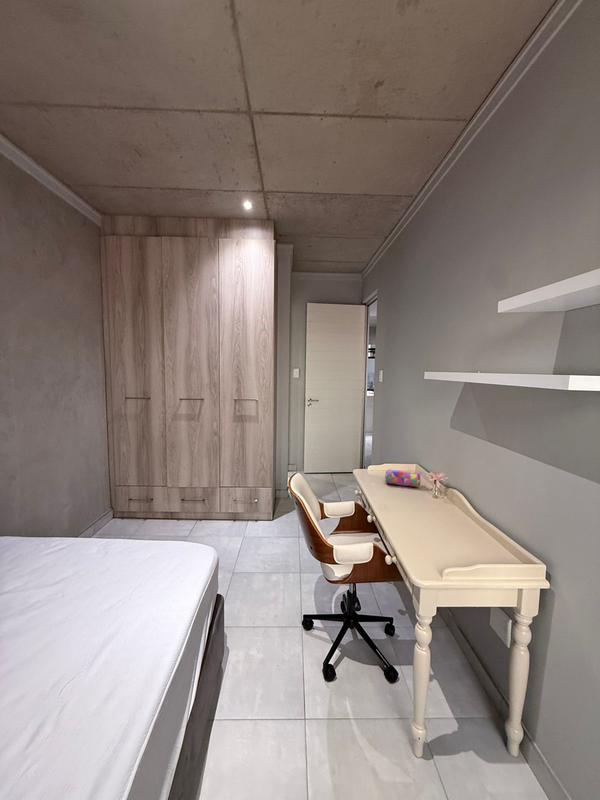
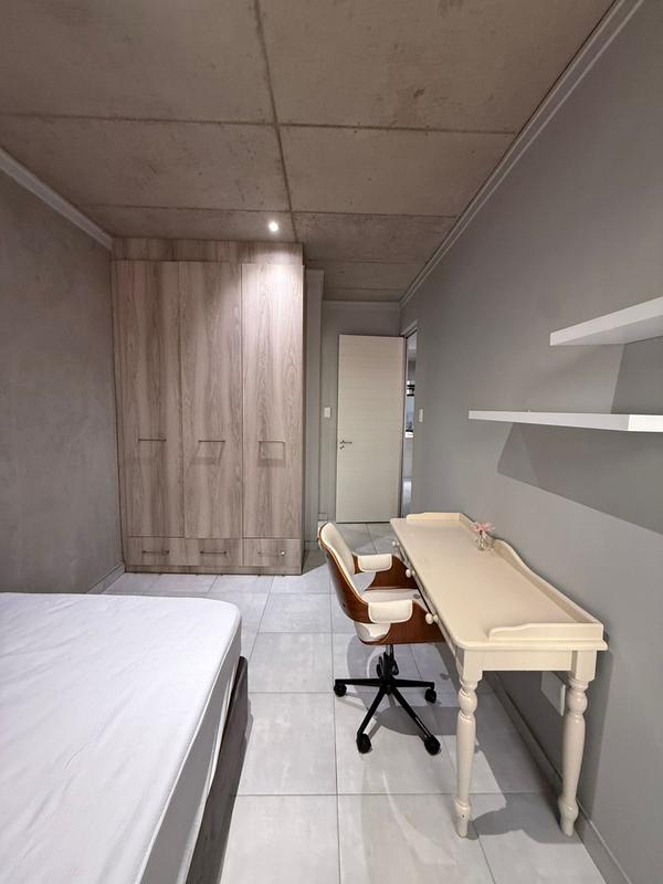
- pencil case (402, 477)
